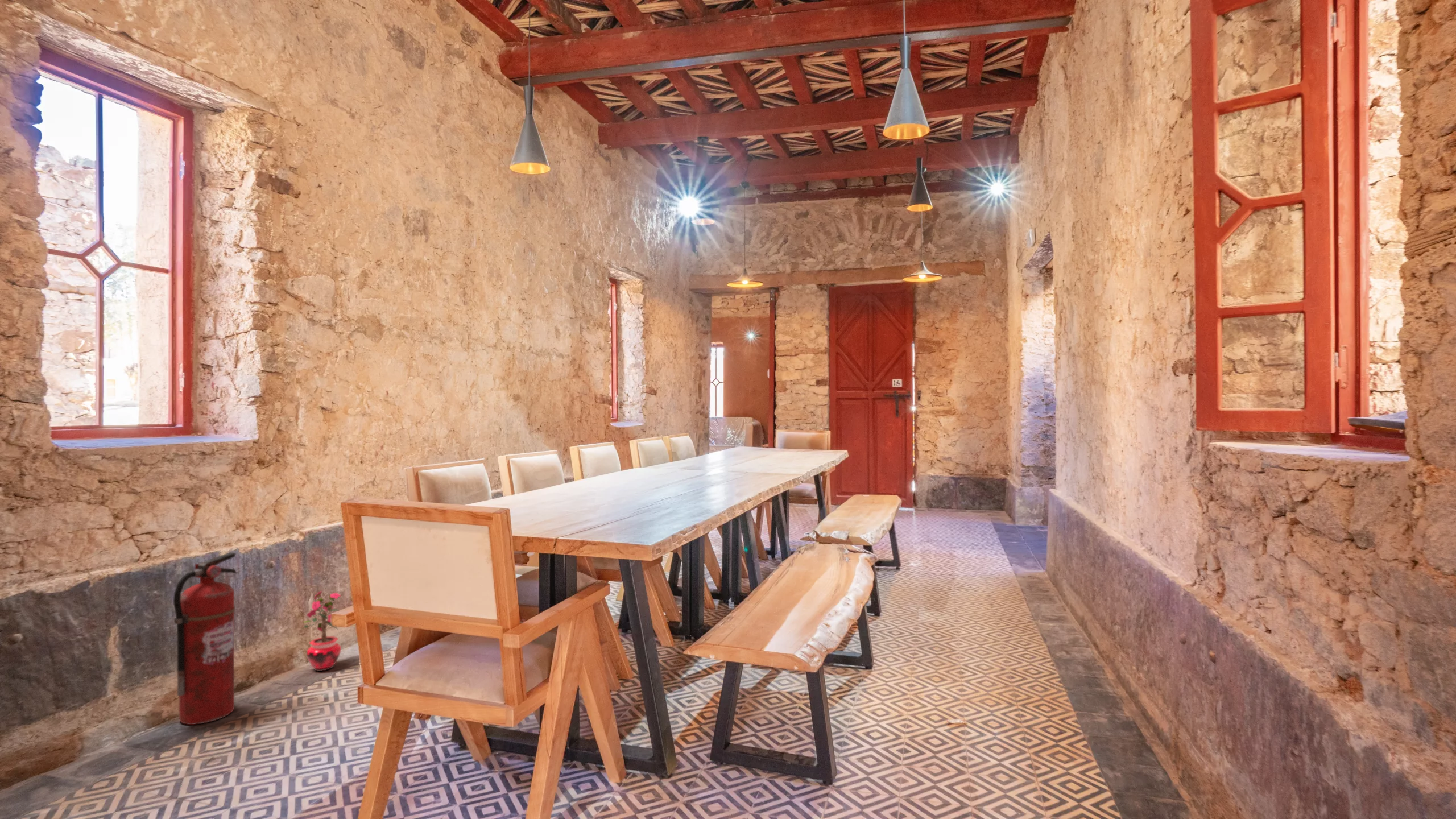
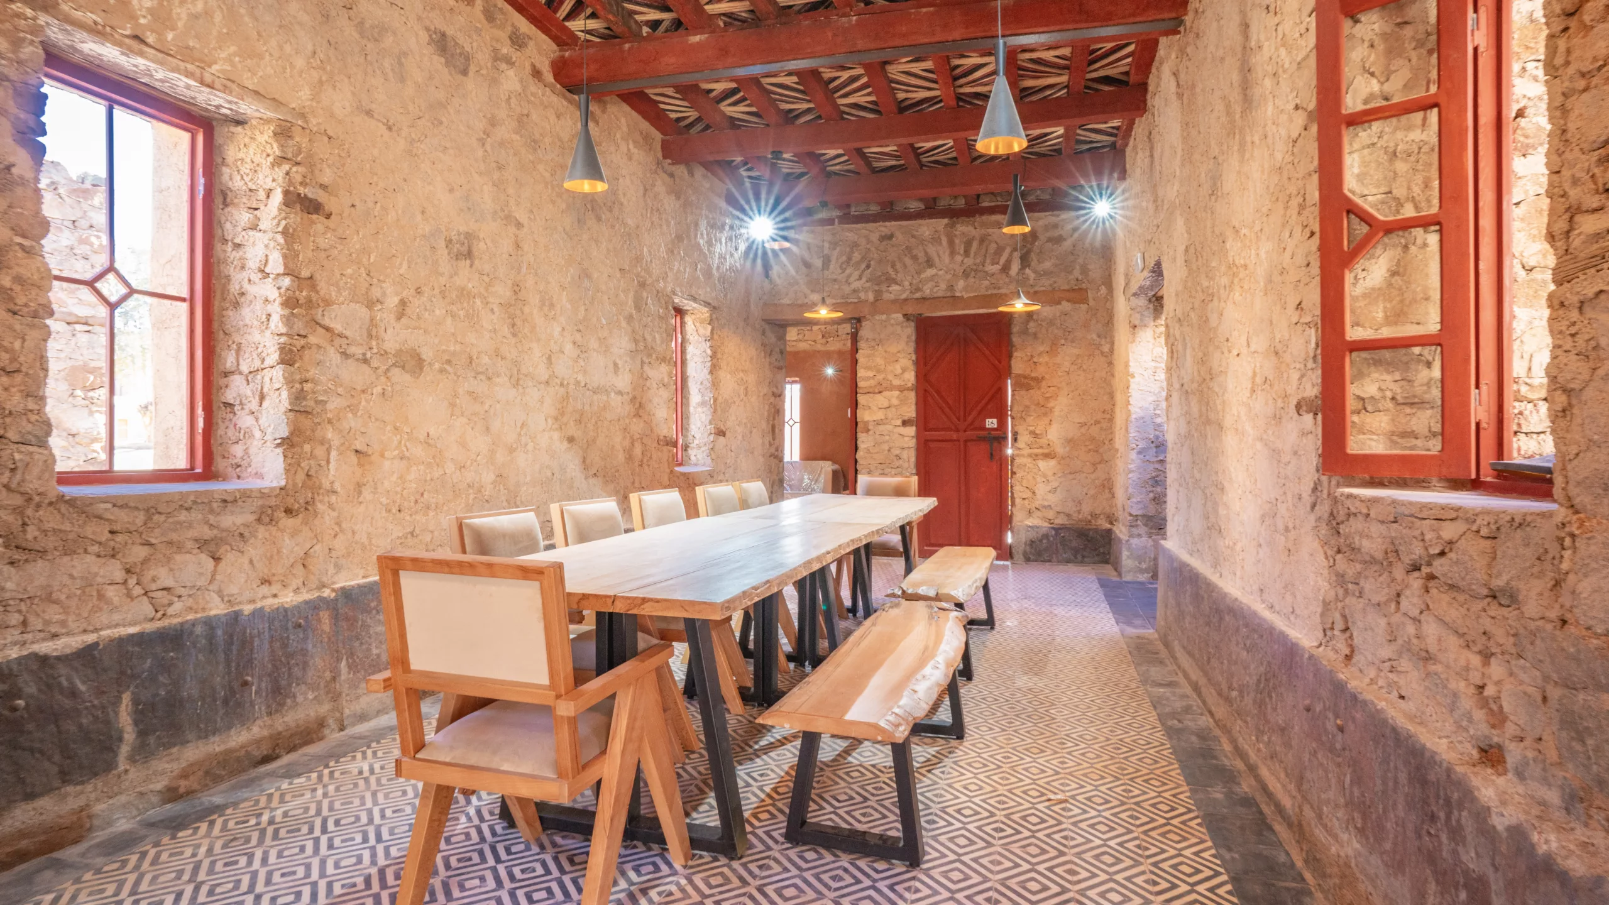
- fire extinguisher (206, 636)
- potted plant (321, 630)
